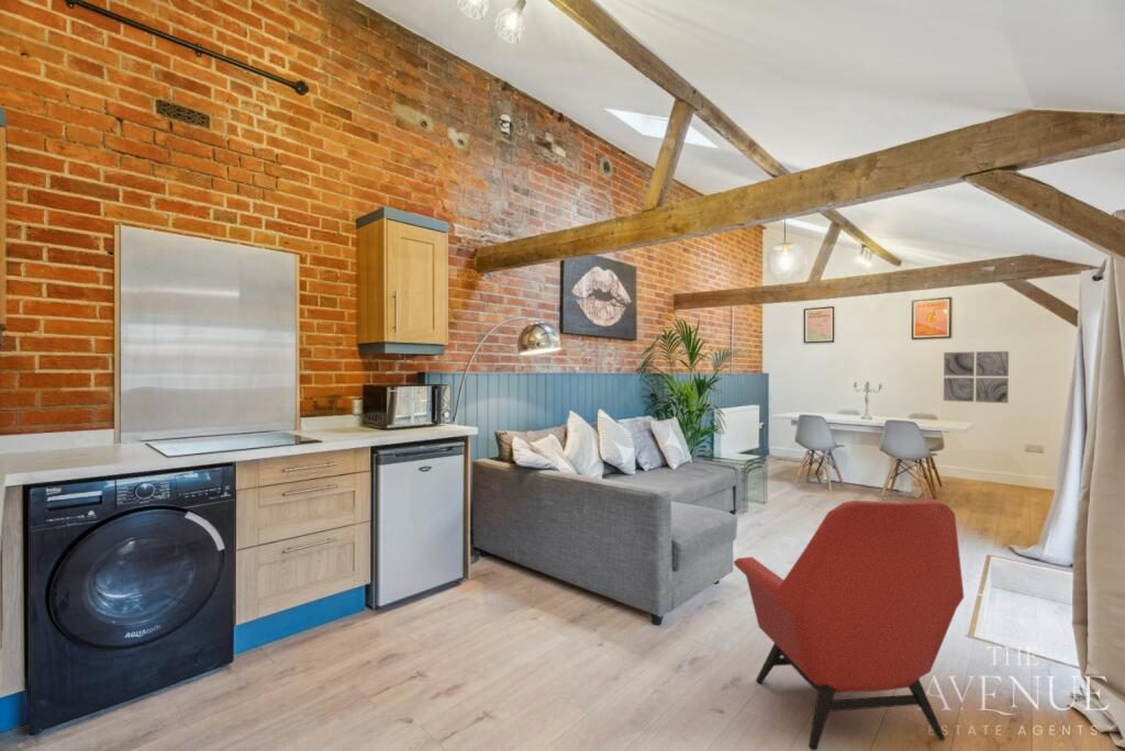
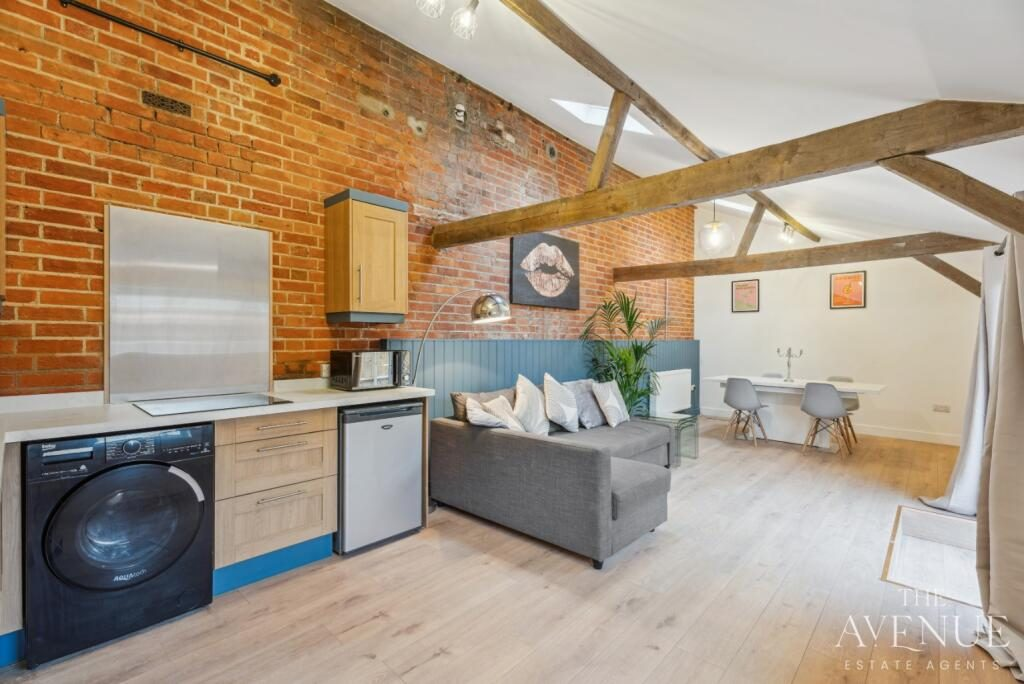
- armchair (838, 592)
- wall art (976, 375)
